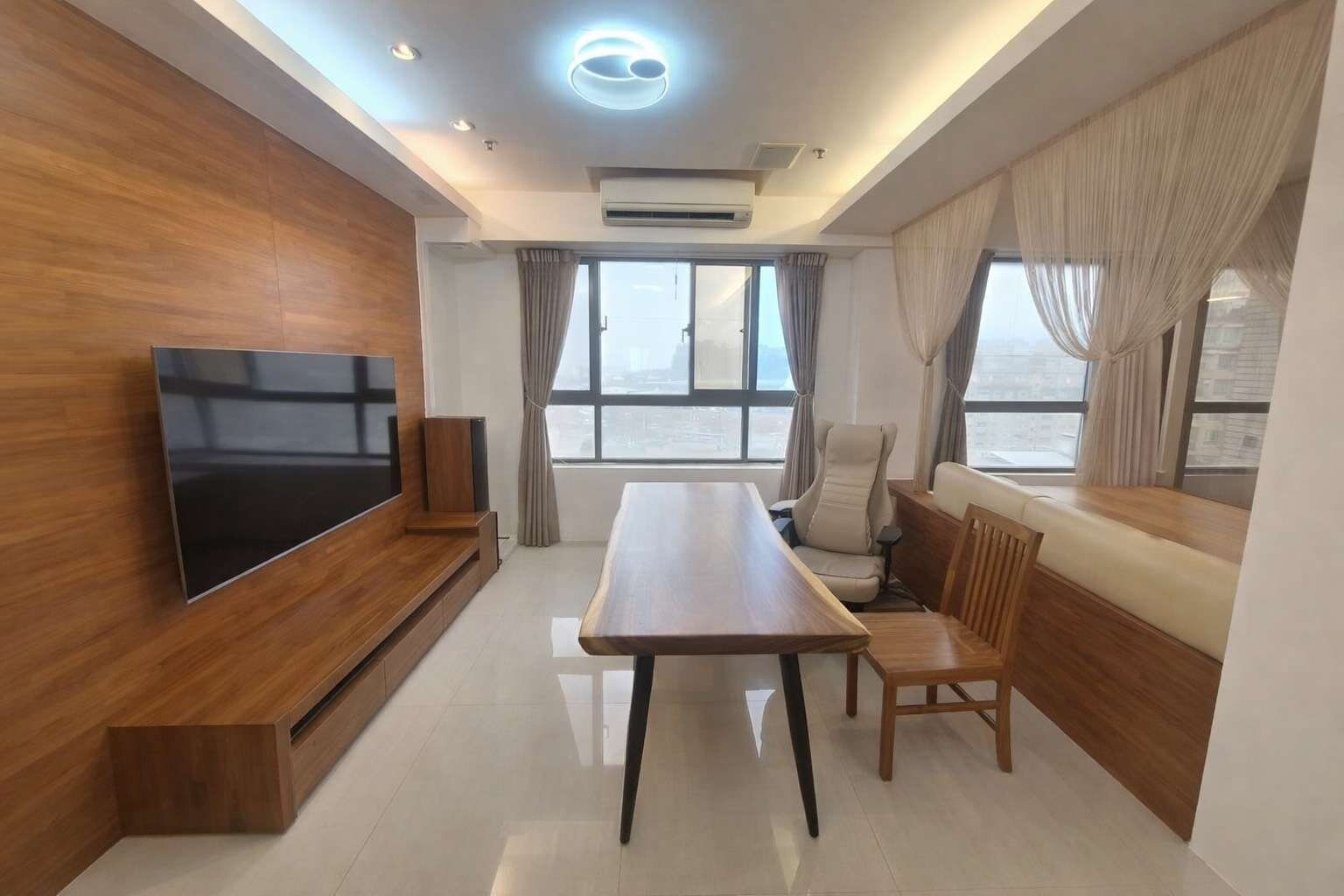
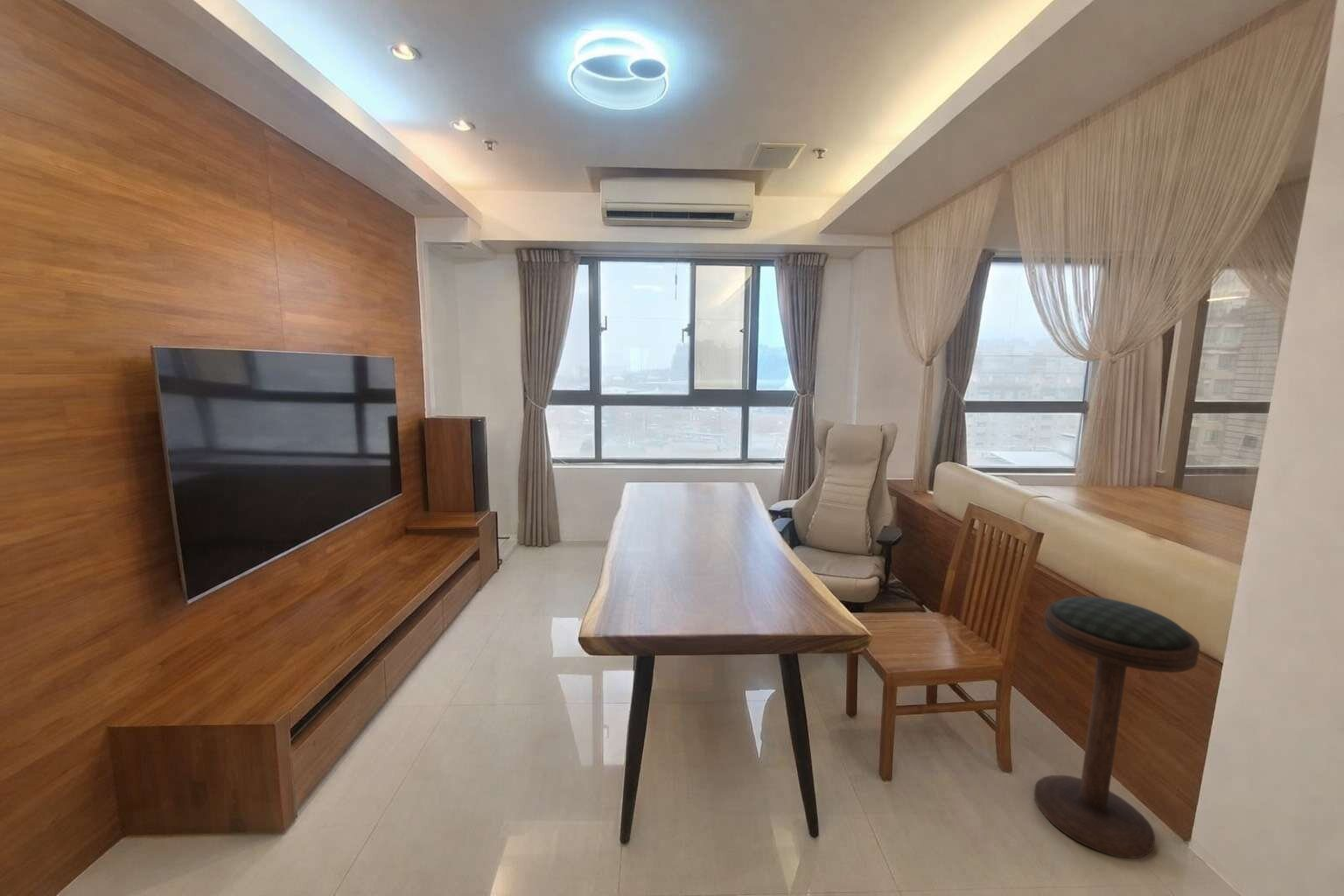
+ bar stool (1104, 715)
